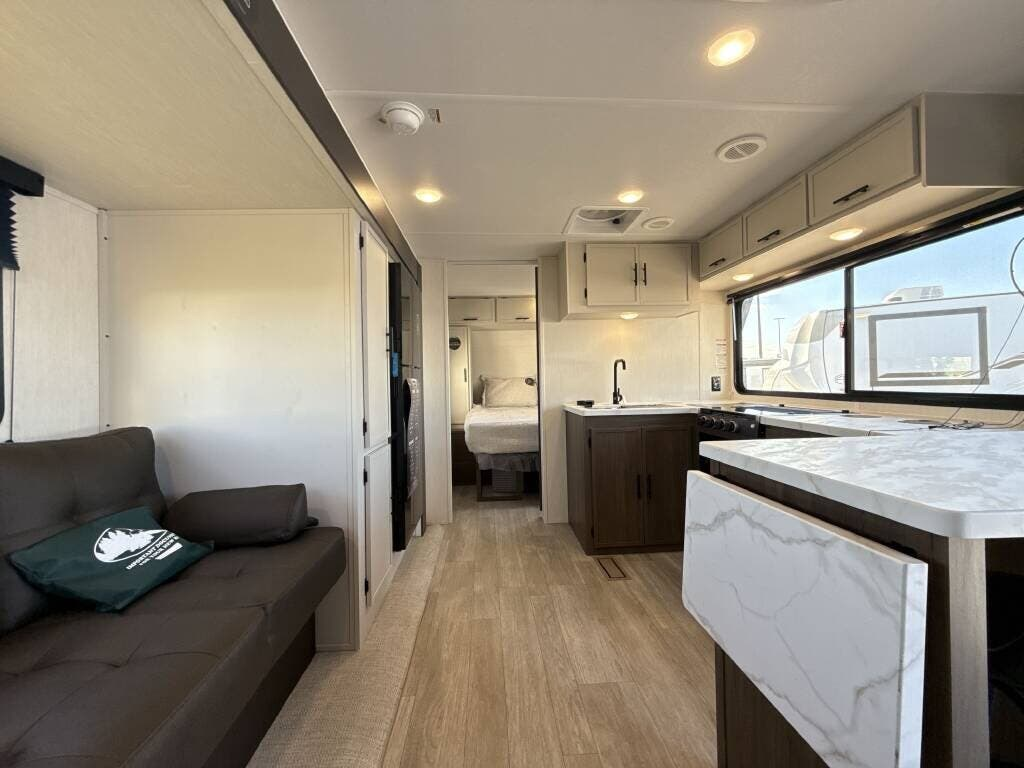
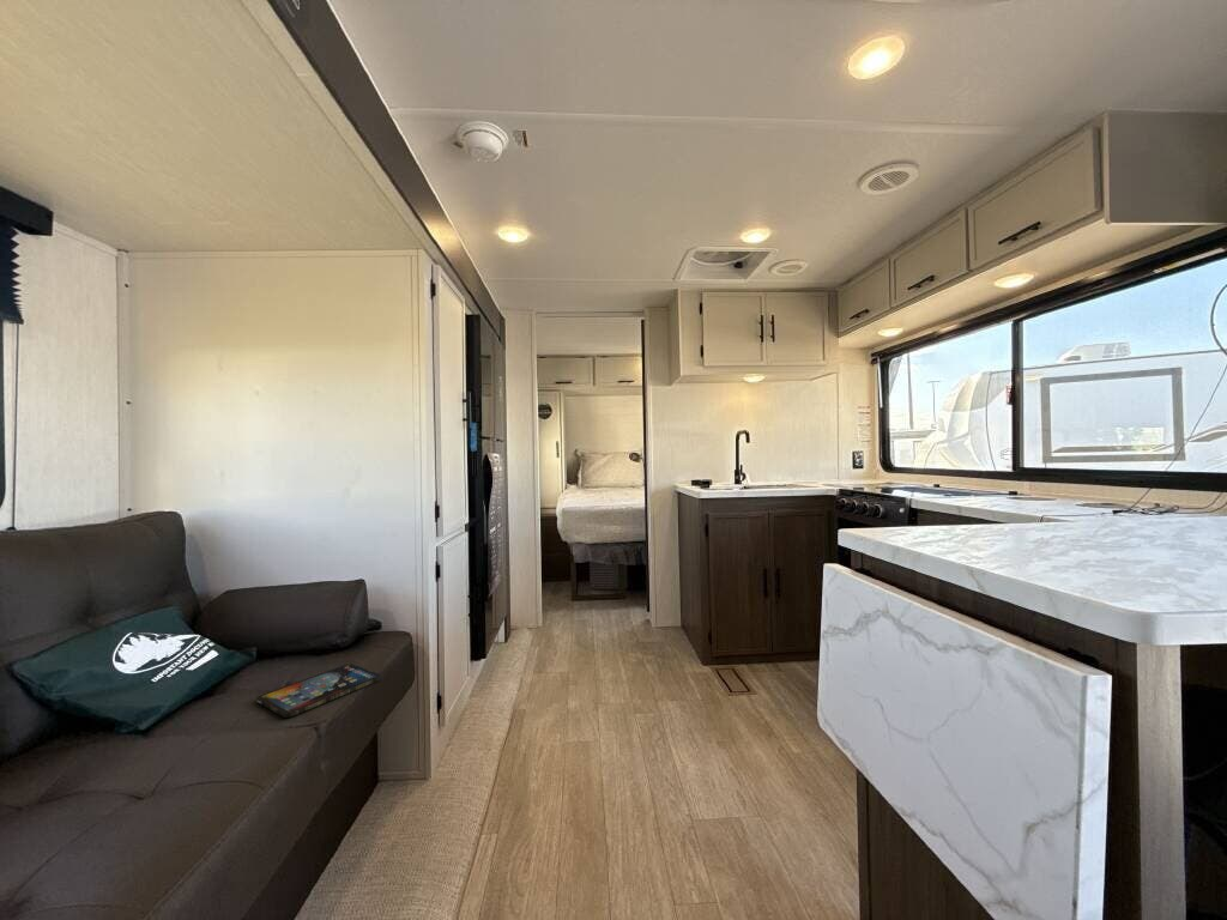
+ tablet (321, 688)
